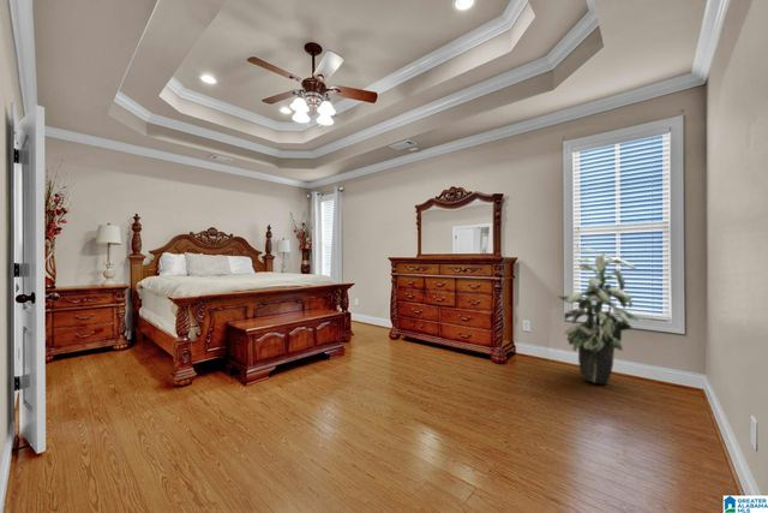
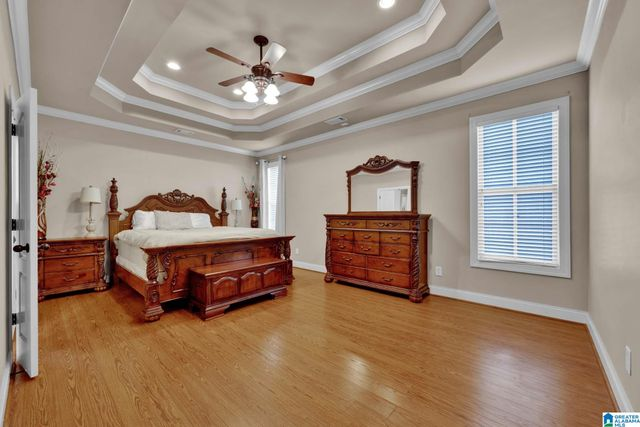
- indoor plant (594, 314)
